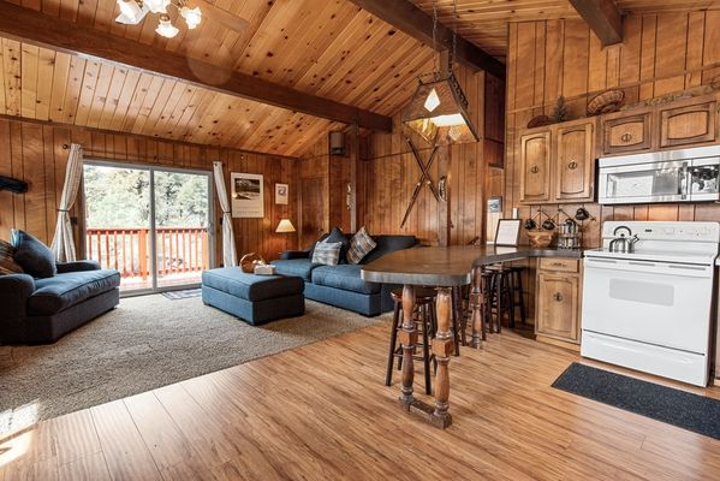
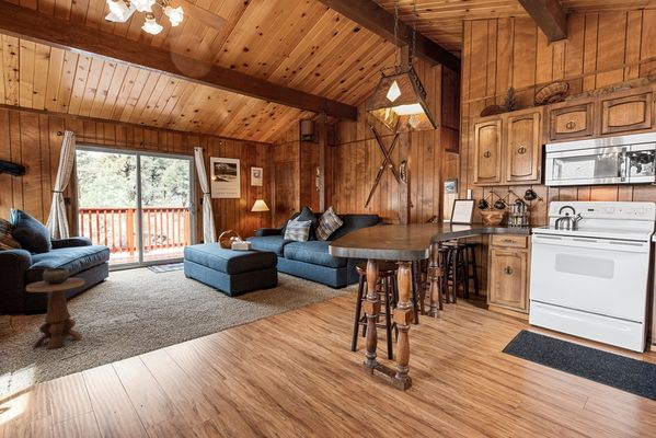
+ side table (57, 304)
